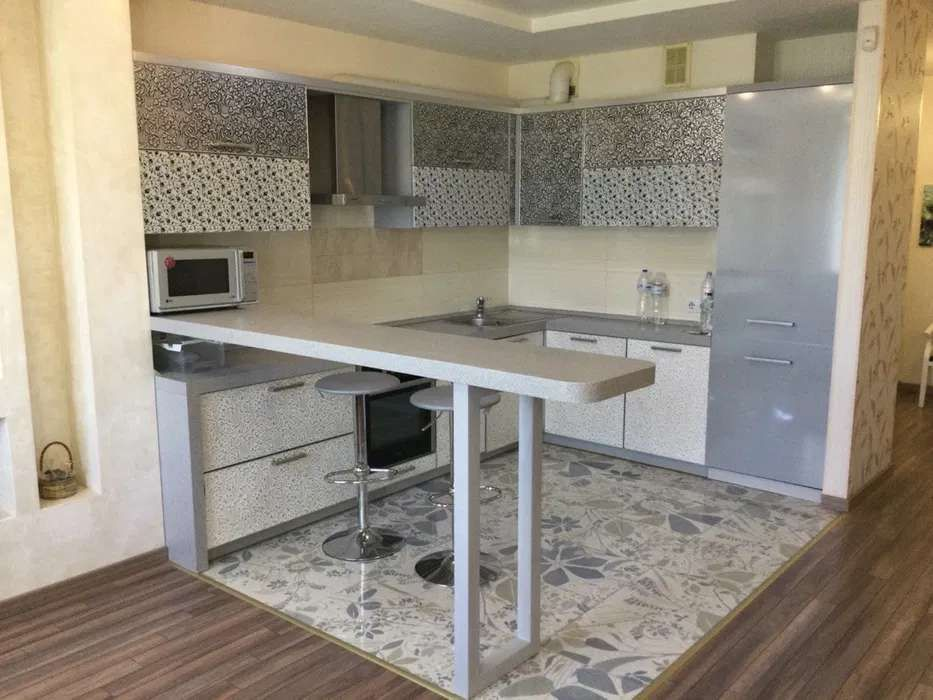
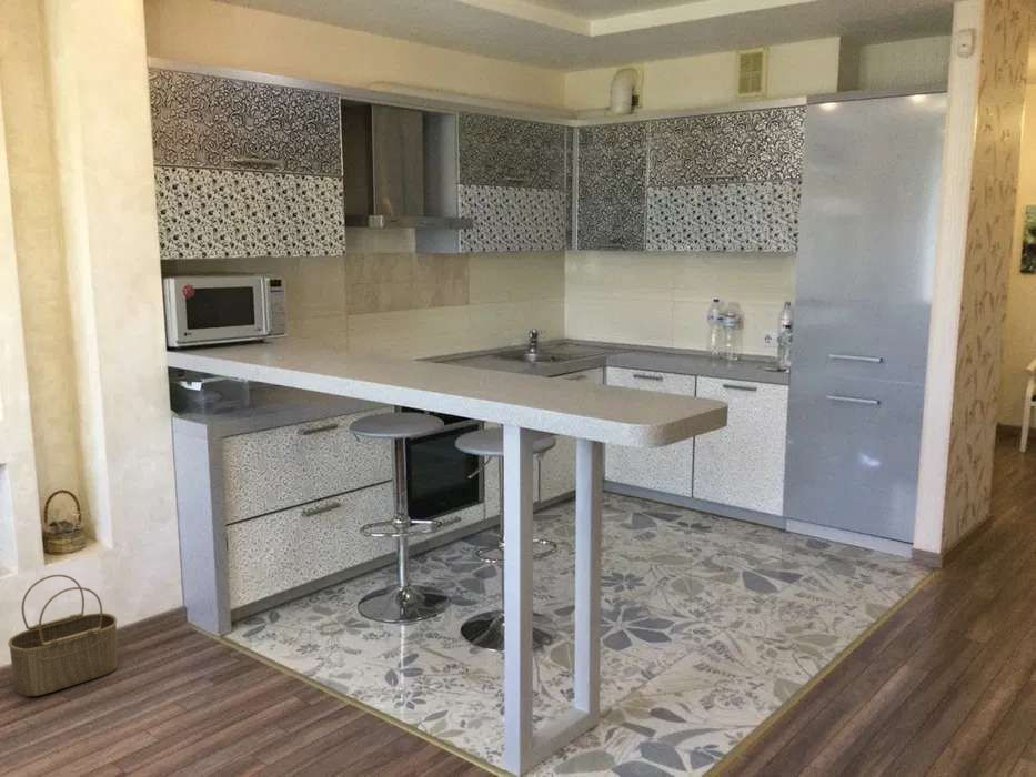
+ wicker basket (63, 629)
